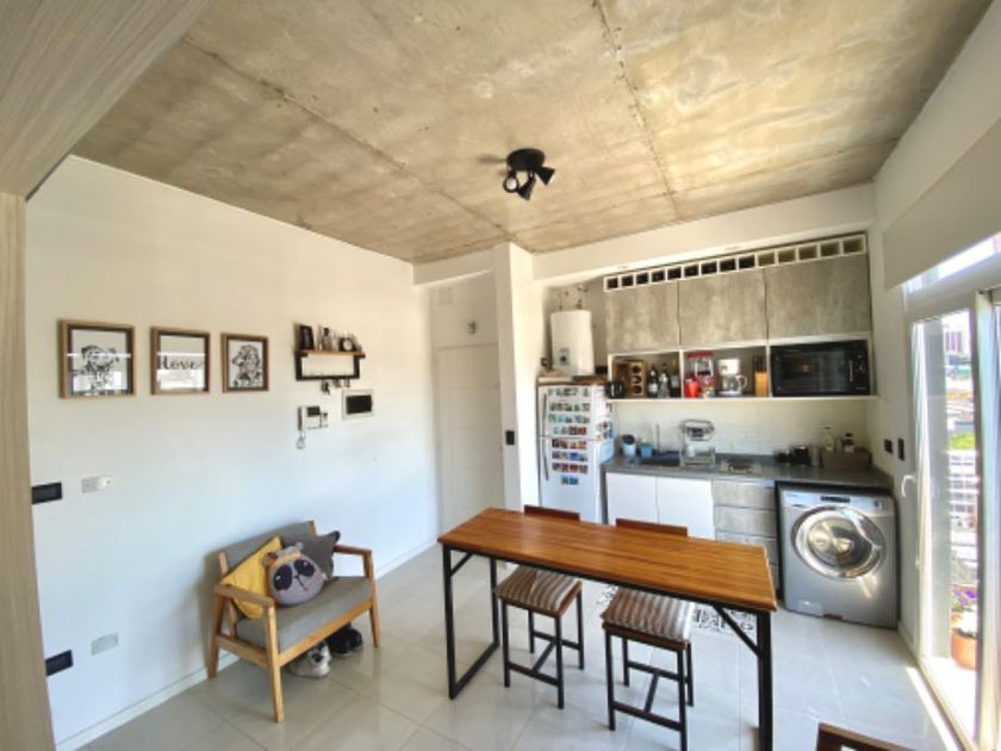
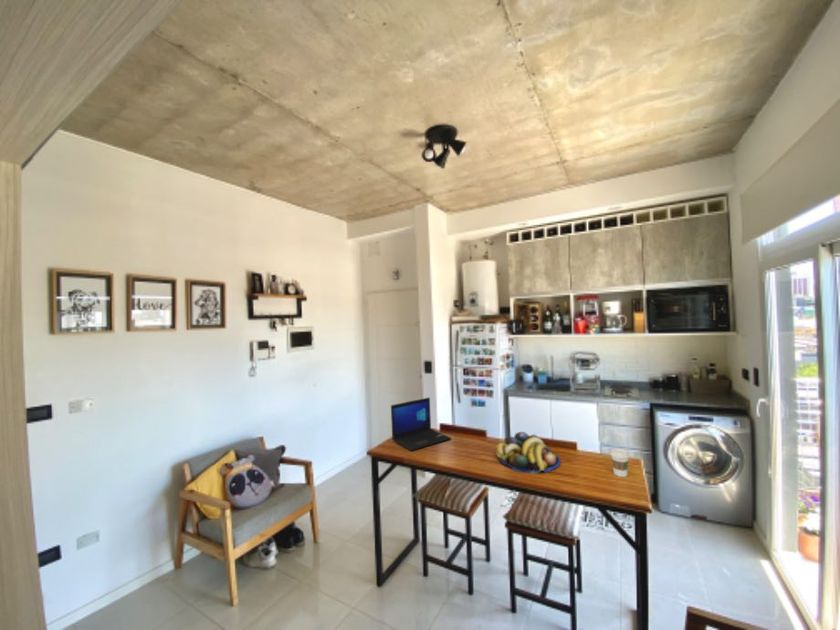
+ coffee cup (619, 462)
+ laptop (420, 422)
+ fruit bowl (528, 448)
